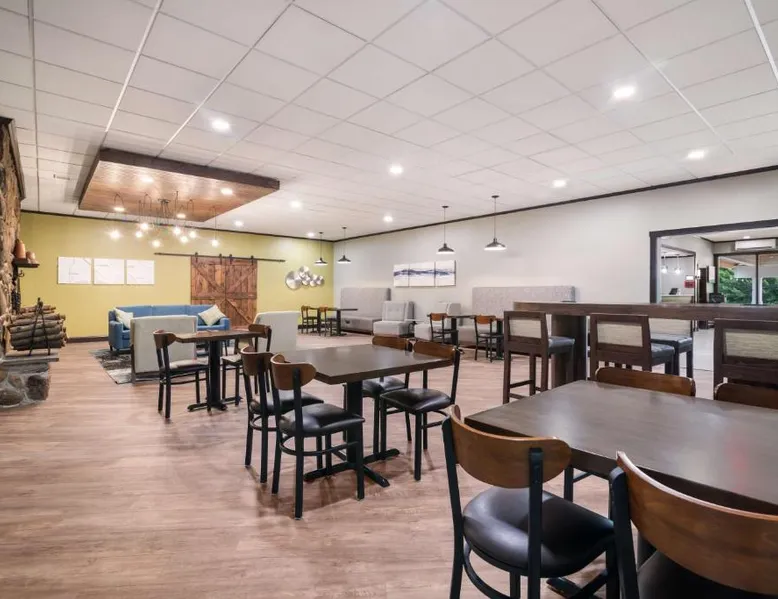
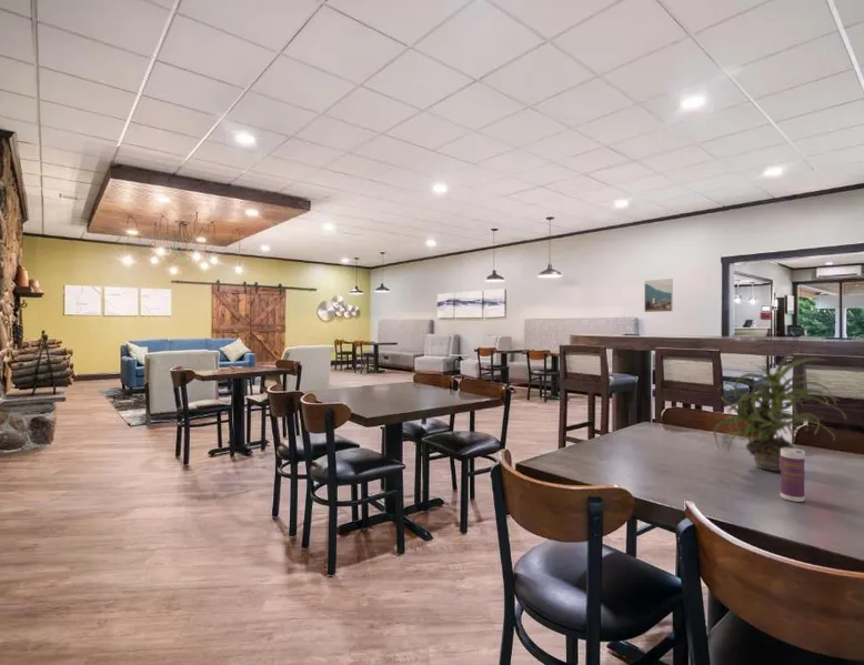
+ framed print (657, 295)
+ beverage can (792, 474)
+ potted plant (776, 412)
